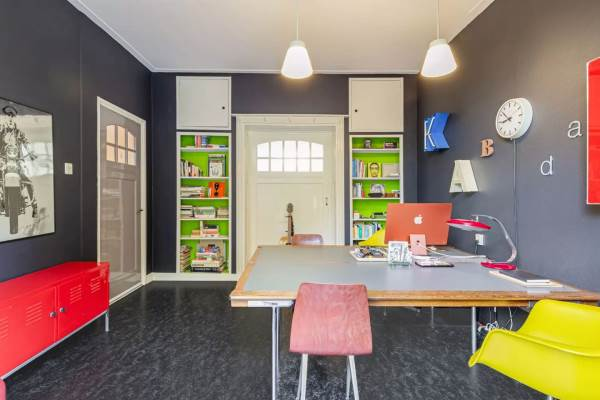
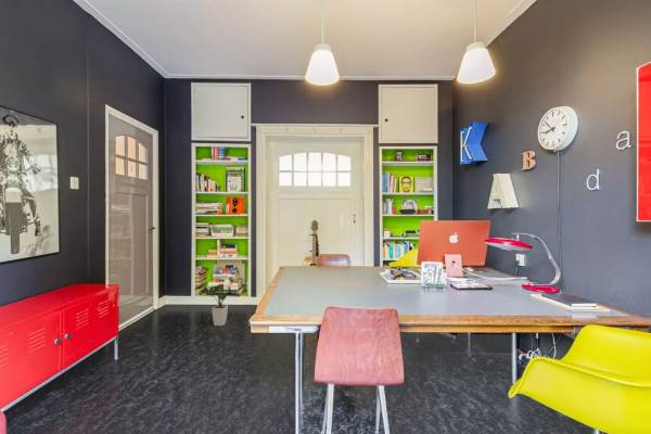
+ house plant (217, 302)
